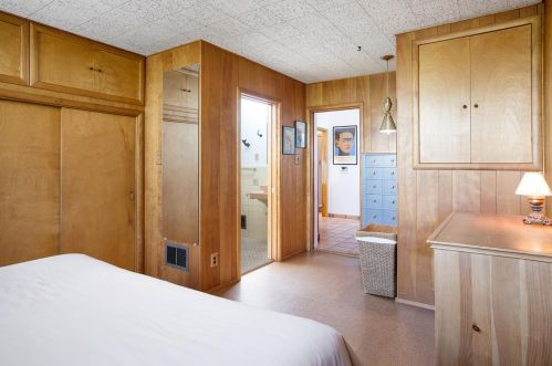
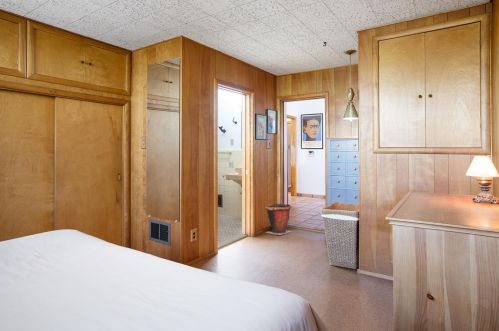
+ waste bin (279, 217)
